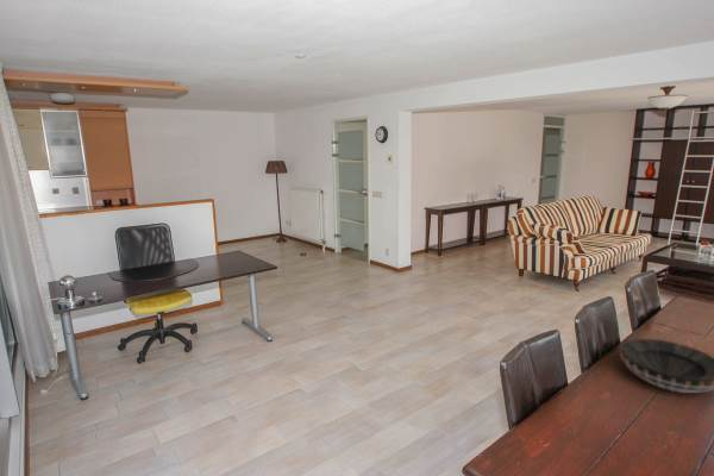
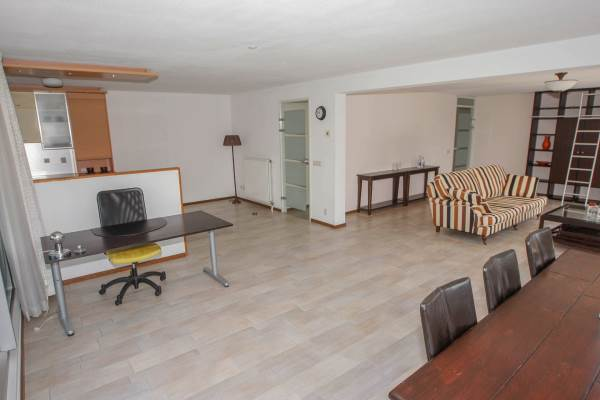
- decorative bowl (668, 368)
